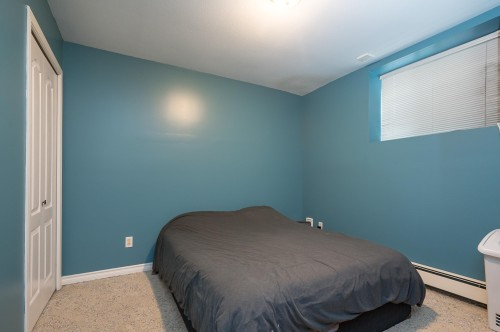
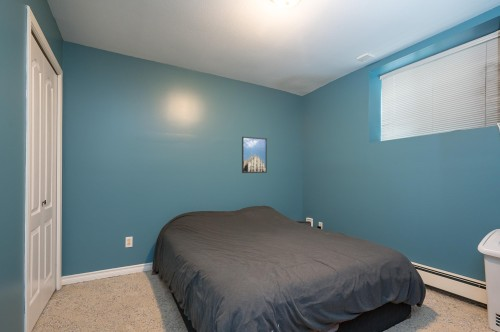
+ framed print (254, 155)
